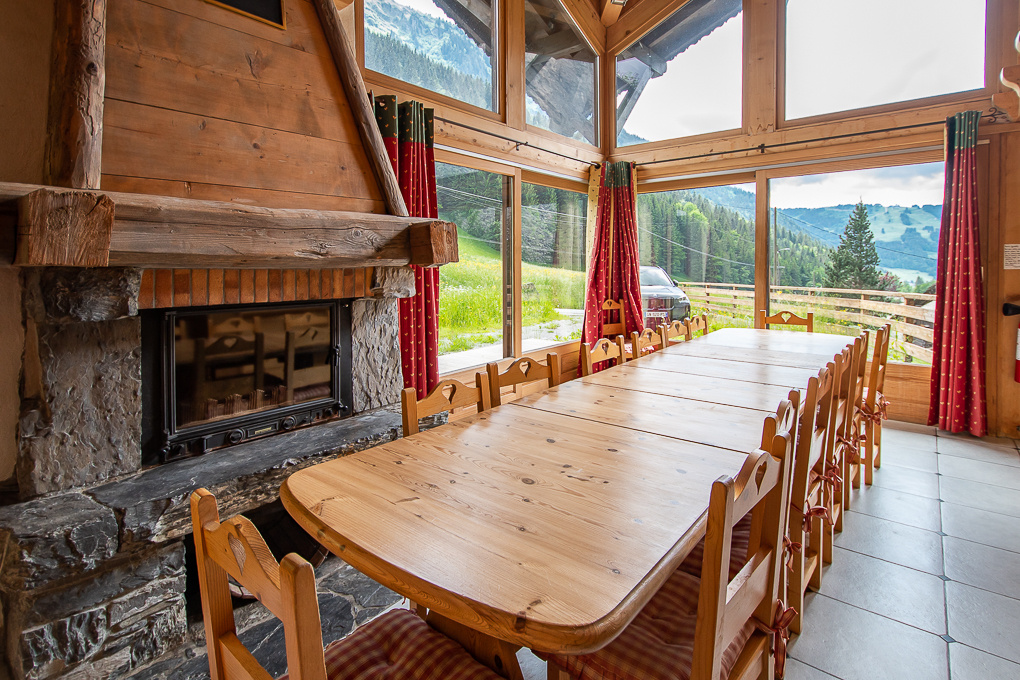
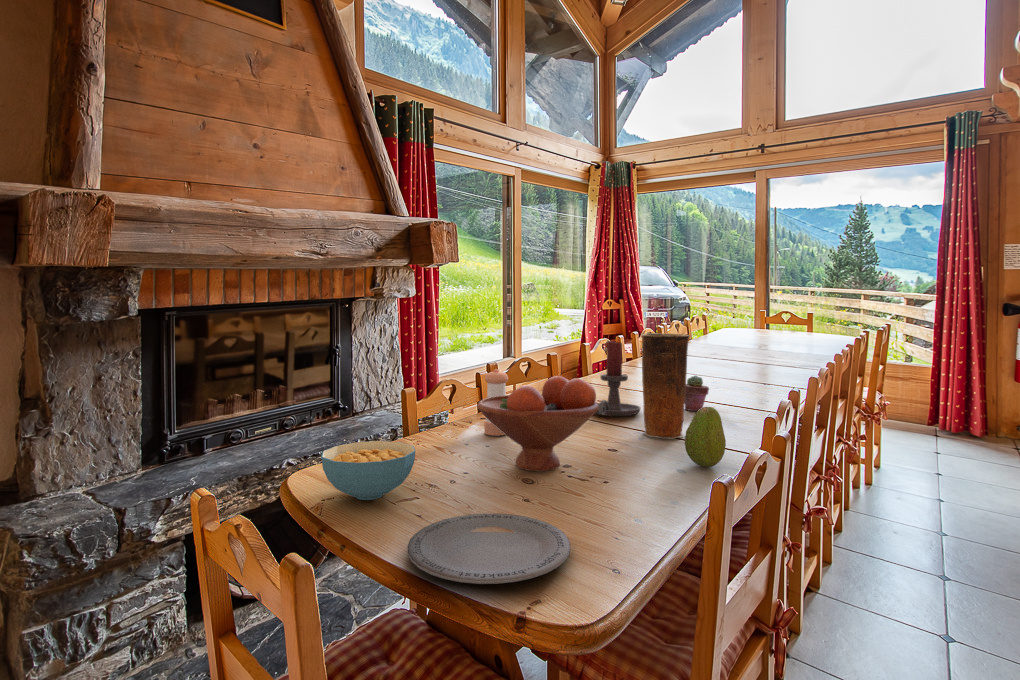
+ pepper shaker (495, 396)
+ candle holder (611, 377)
+ plate (489, 546)
+ cereal bowl (369, 473)
+ potted succulent (694, 392)
+ fruit bowl (537, 422)
+ vase (665, 384)
+ fruit (704, 436)
